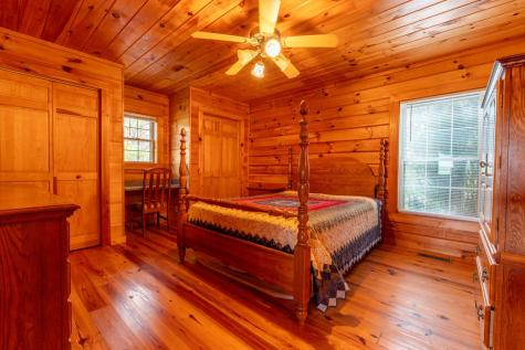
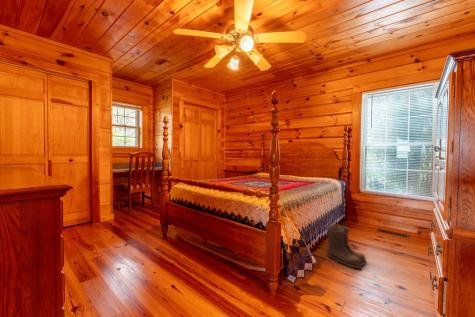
+ boots (345, 244)
